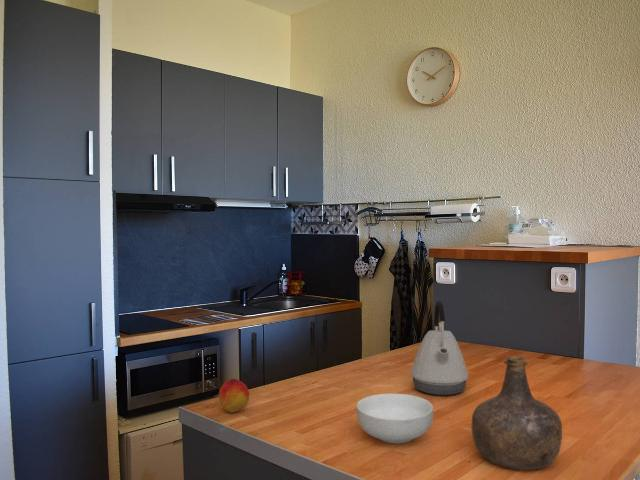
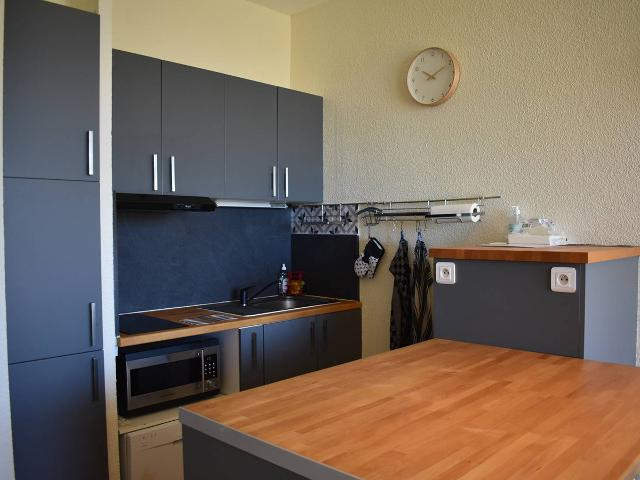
- kettle (439, 345)
- peach (234, 394)
- cereal bowl (394, 420)
- bottle (516, 407)
